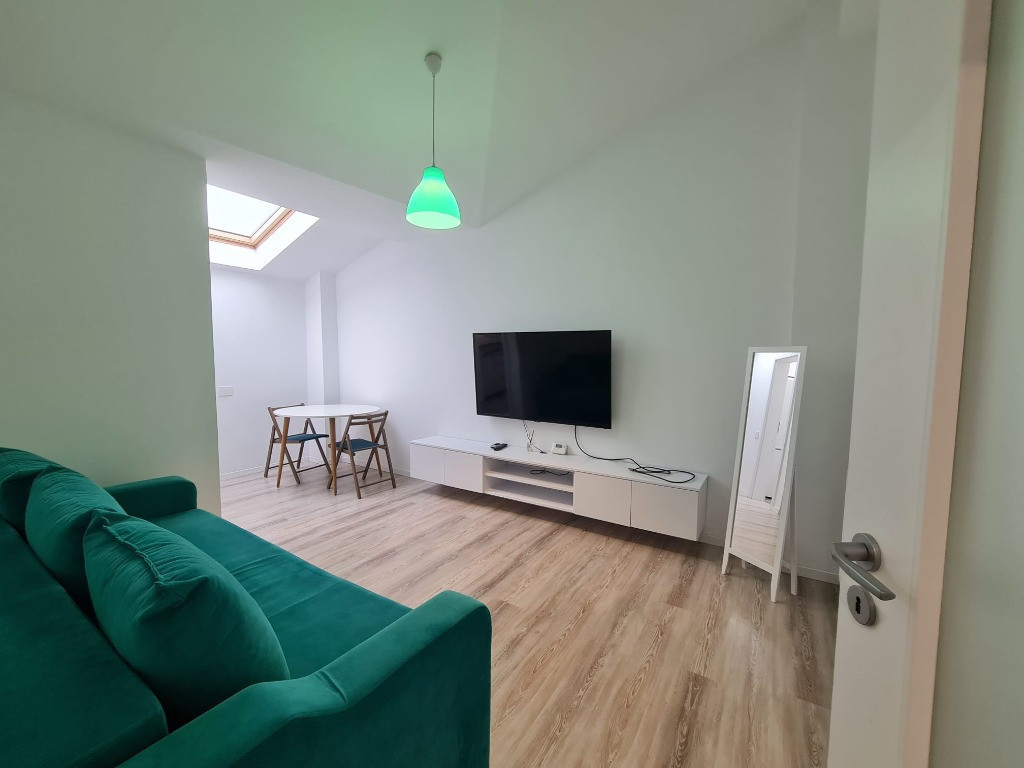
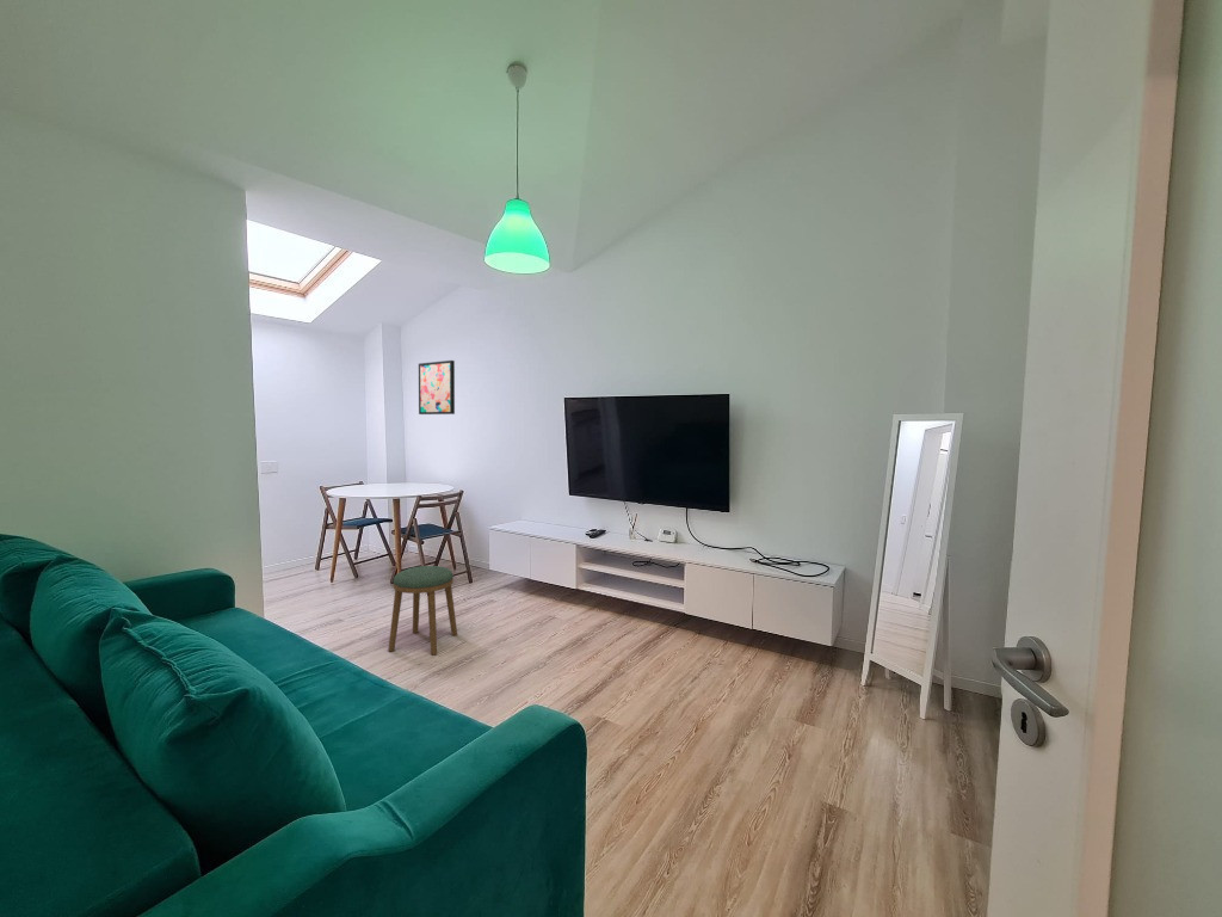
+ stool (428, 605)
+ wall art (436, 388)
